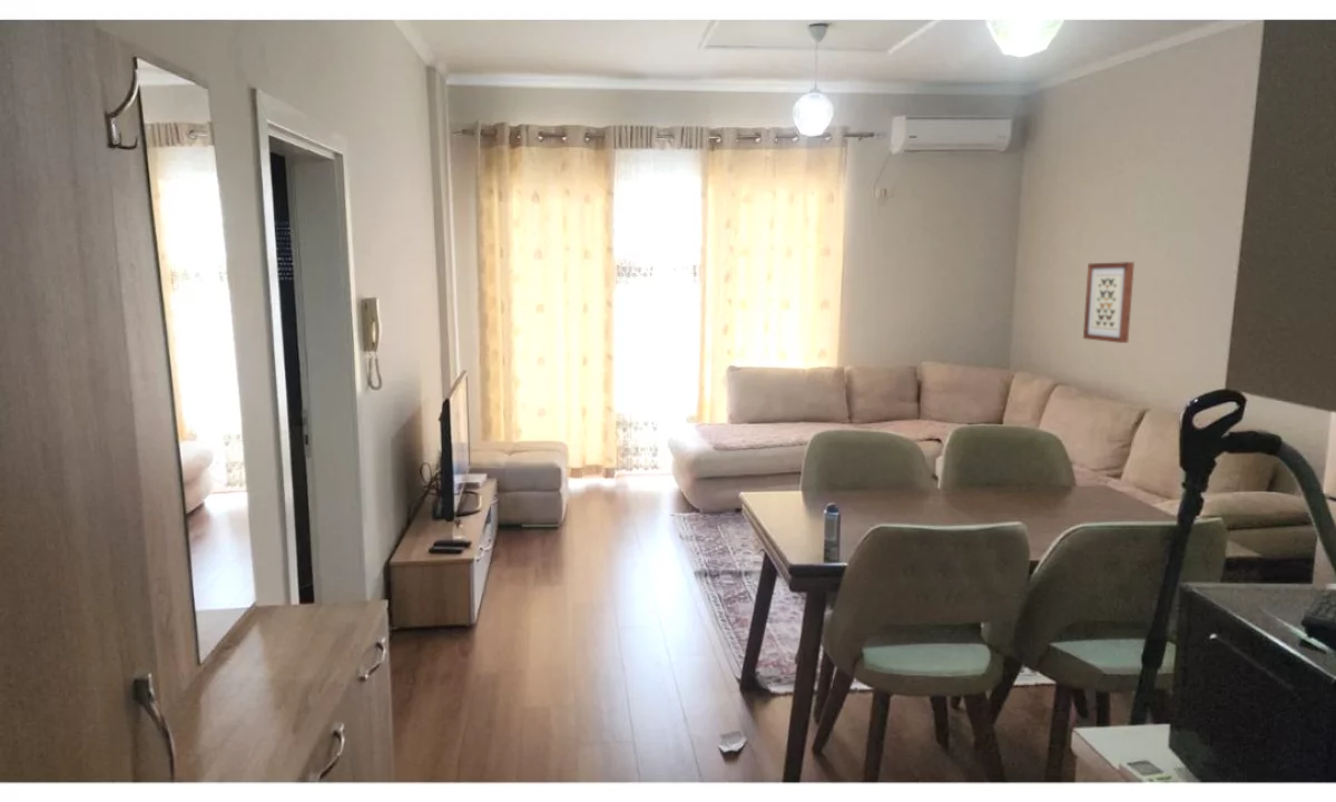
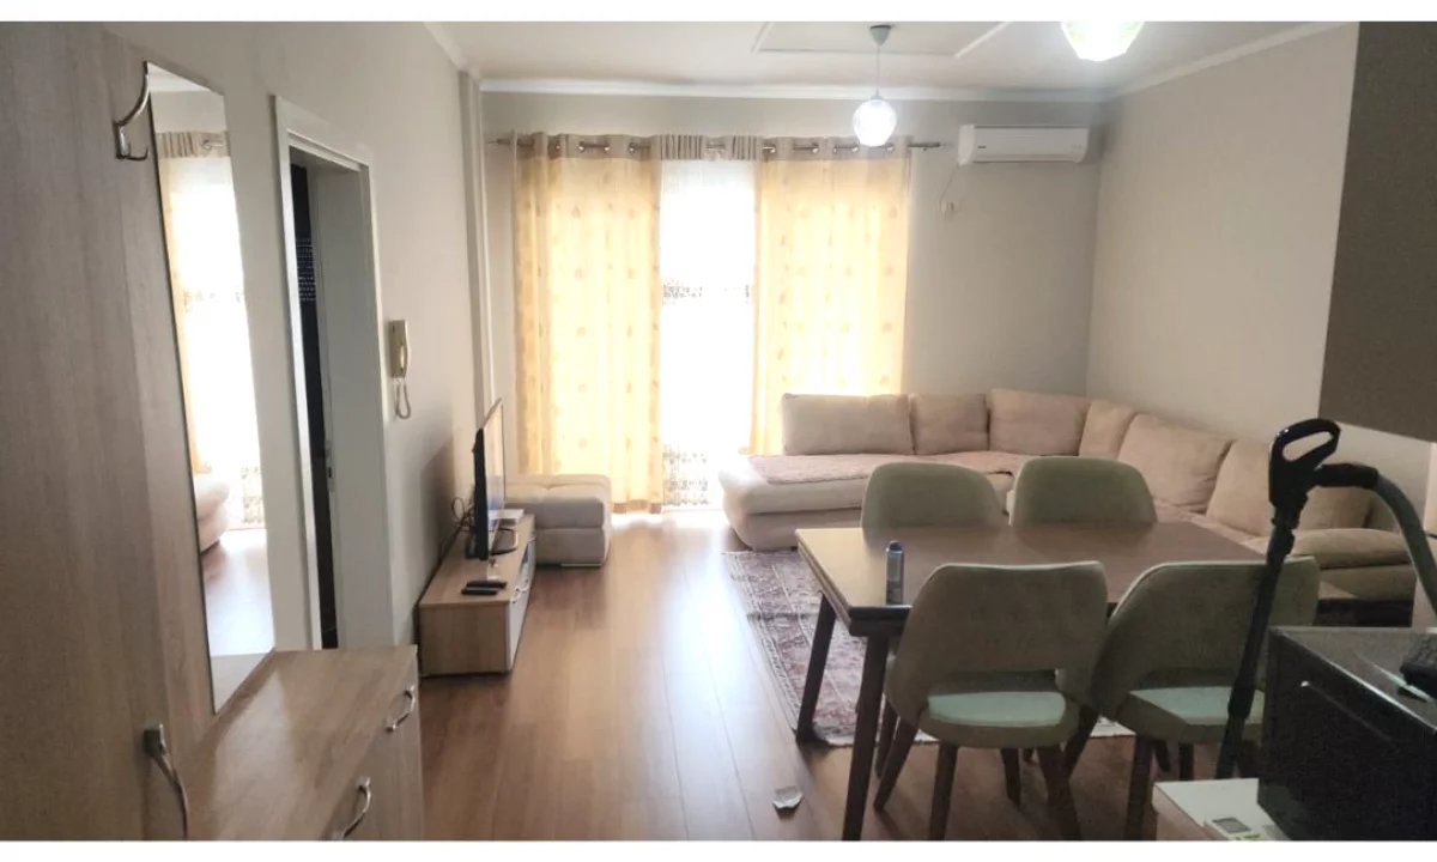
- wall art (1107, 302)
